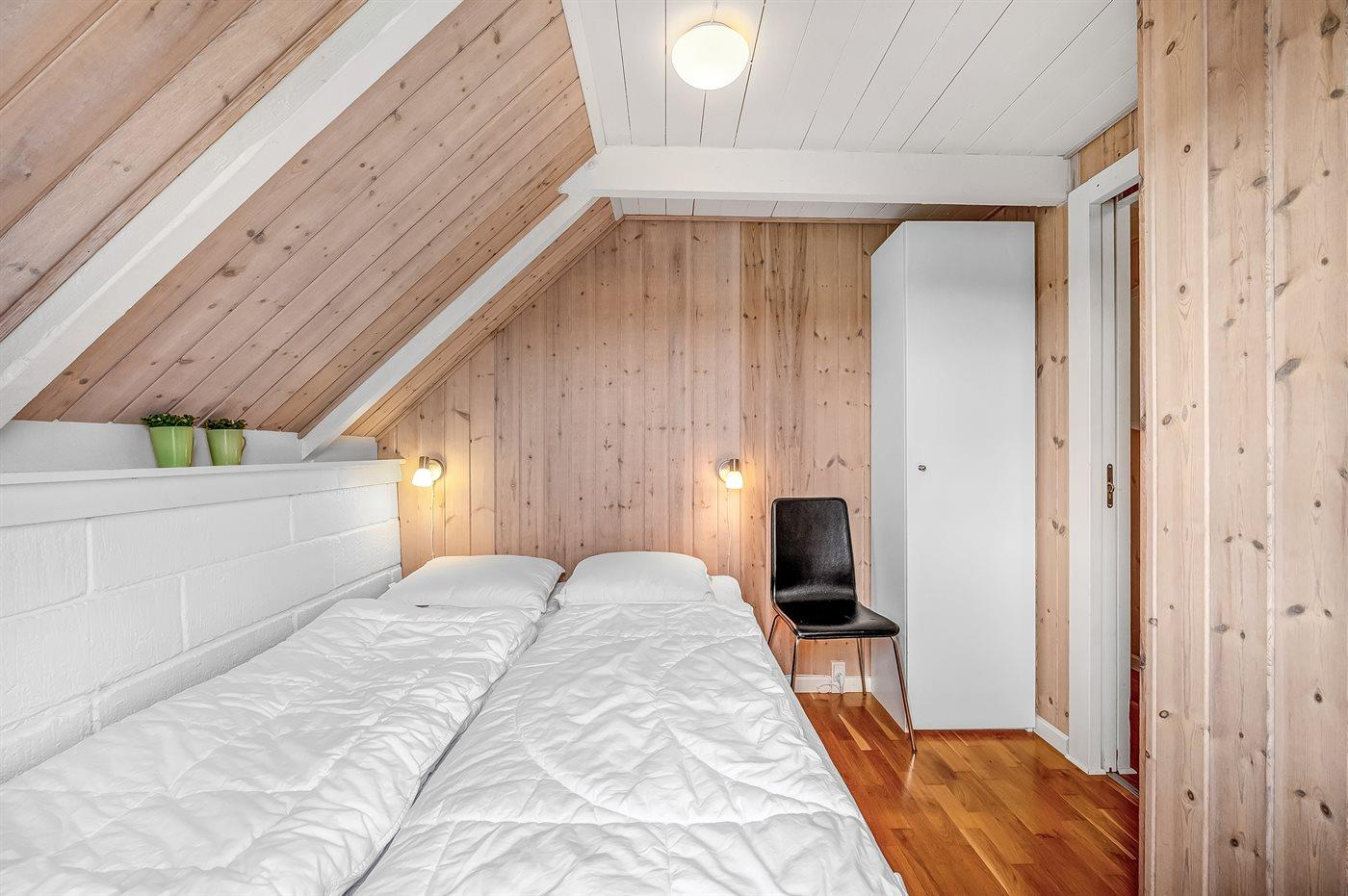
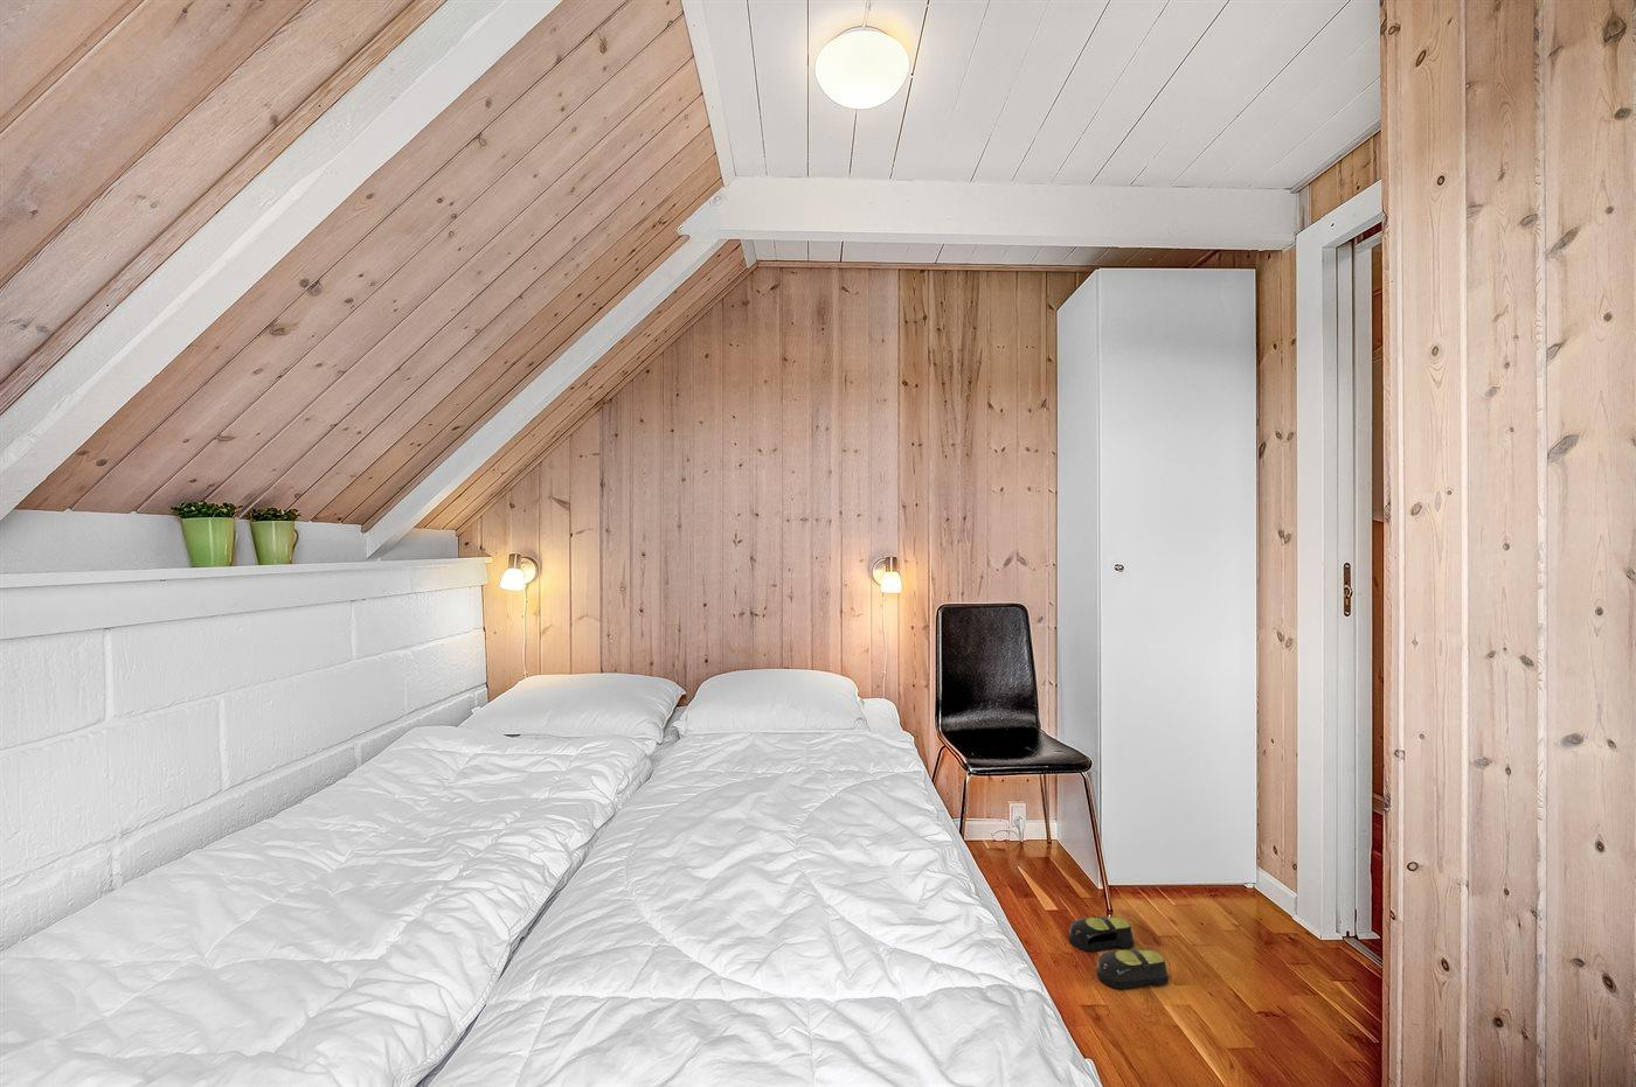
+ slippers (1115, 946)
